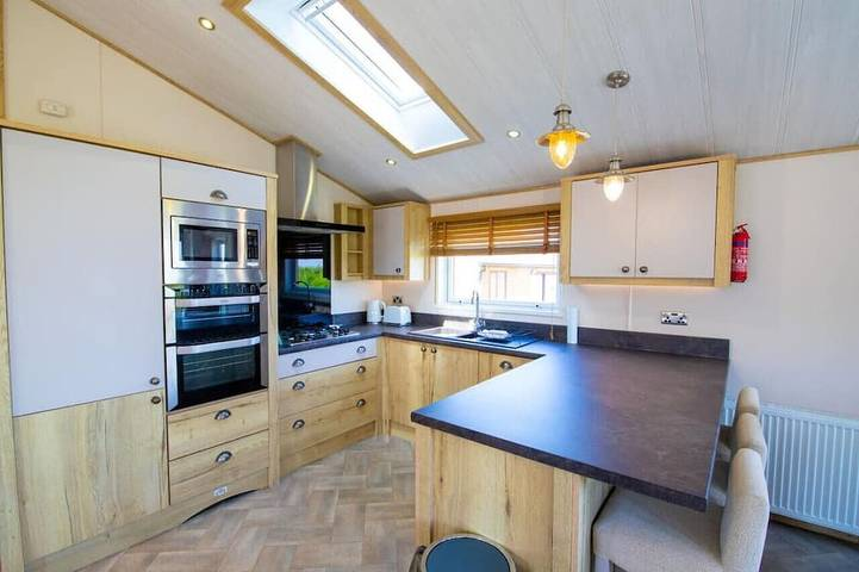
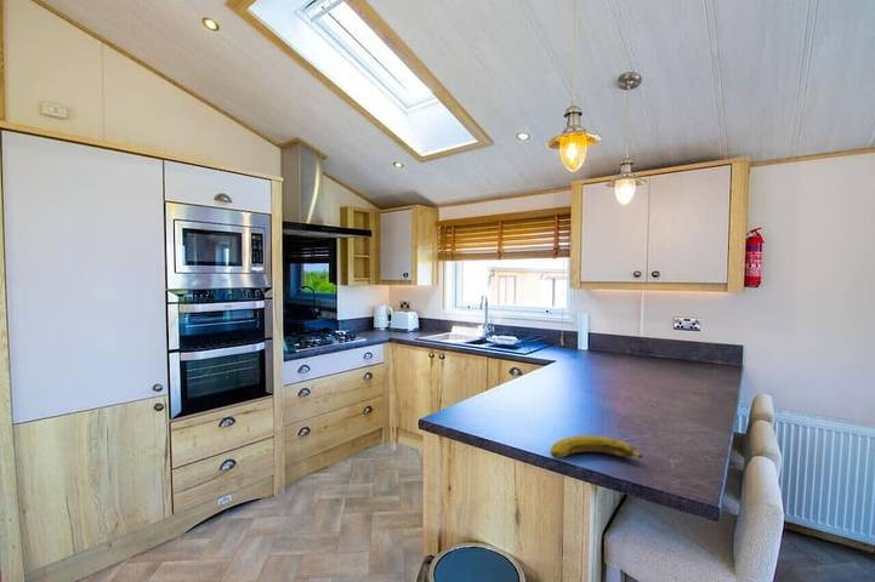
+ banana (596, 450)
